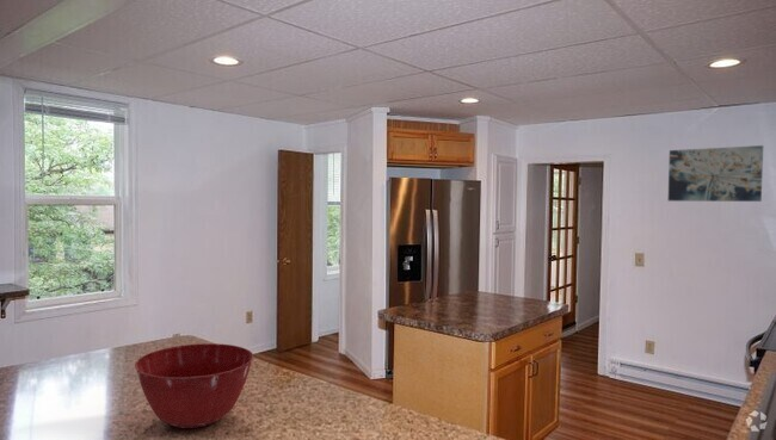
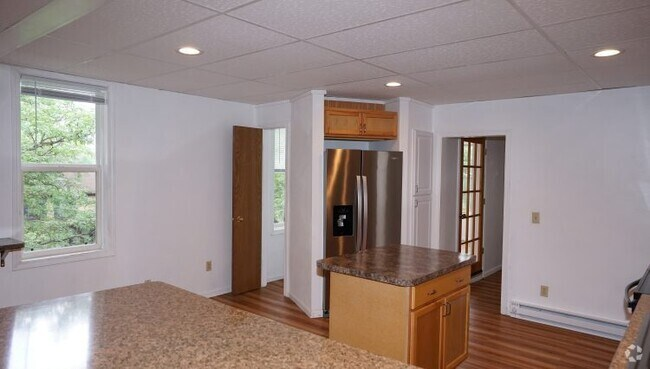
- mixing bowl (196, 386)
- wall art (713, 174)
